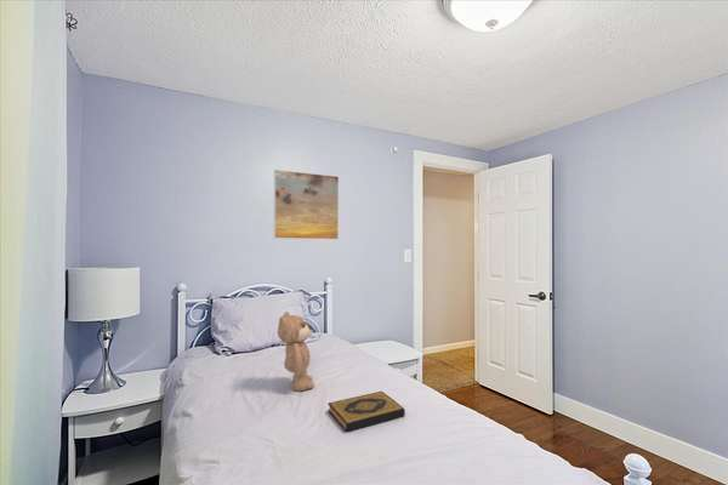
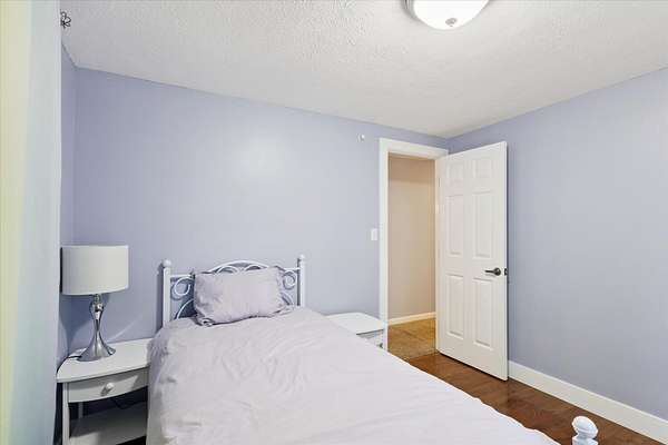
- teddy bear (295, 349)
- hardback book (365, 409)
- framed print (307, 206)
